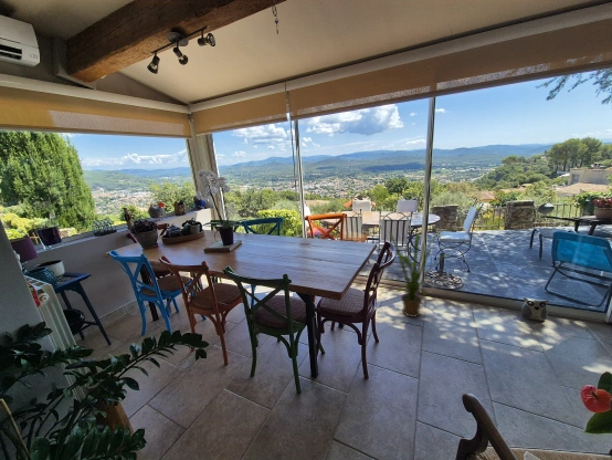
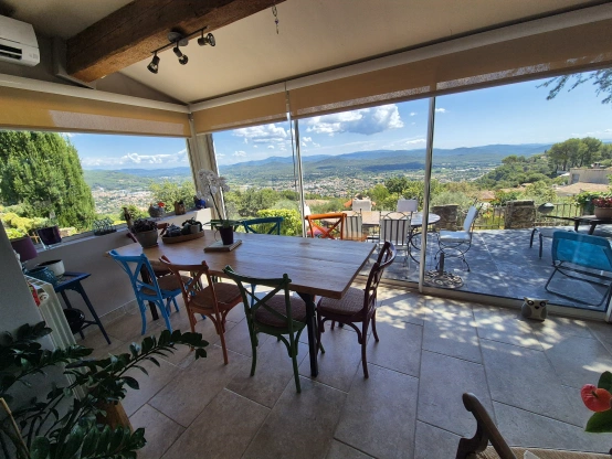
- house plant (418, 271)
